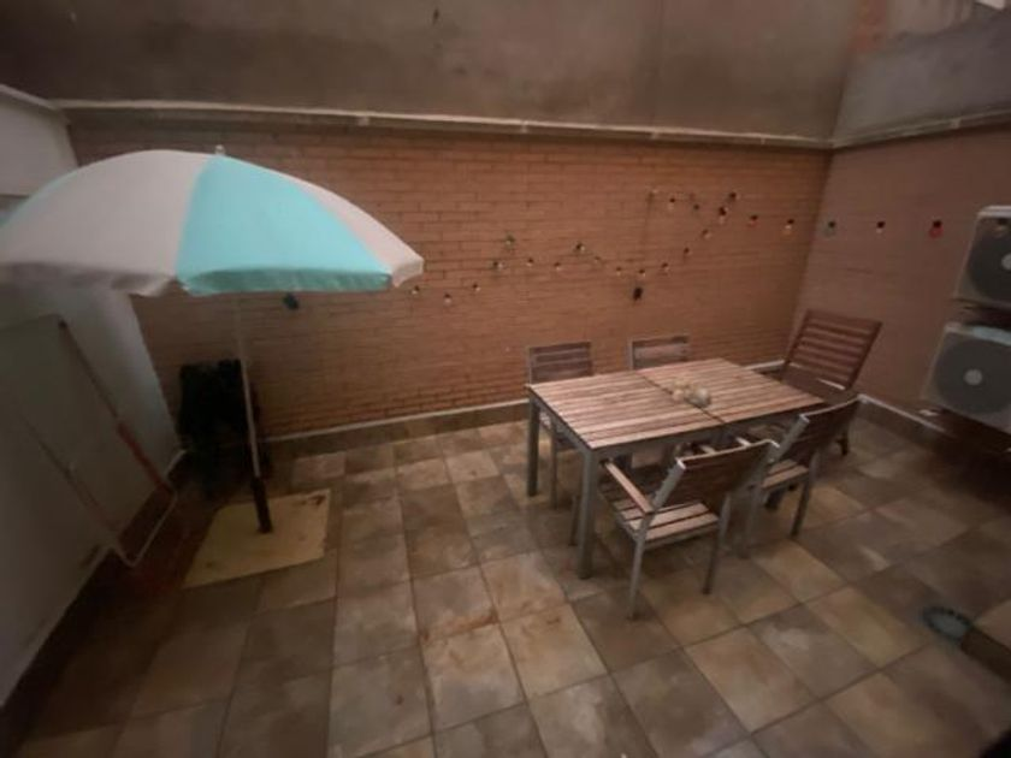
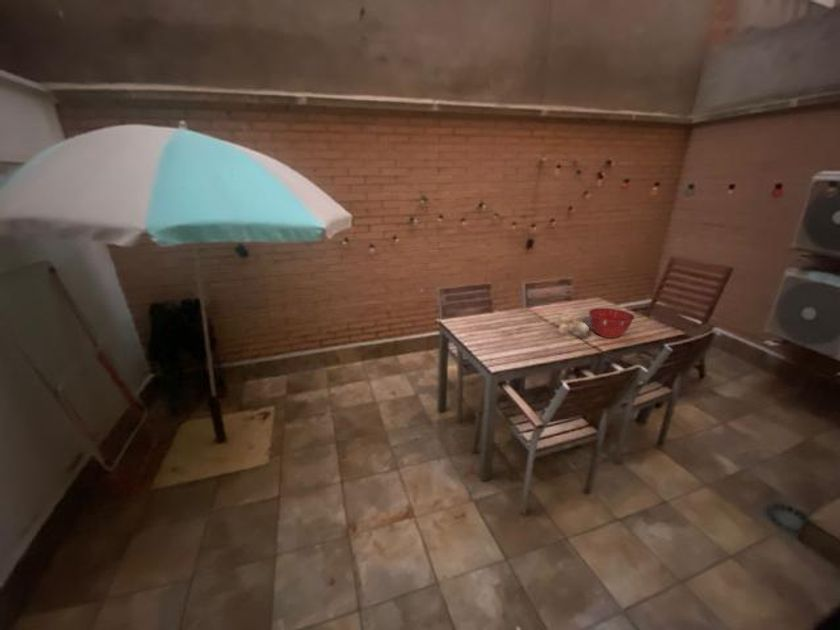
+ mixing bowl (609, 324)
